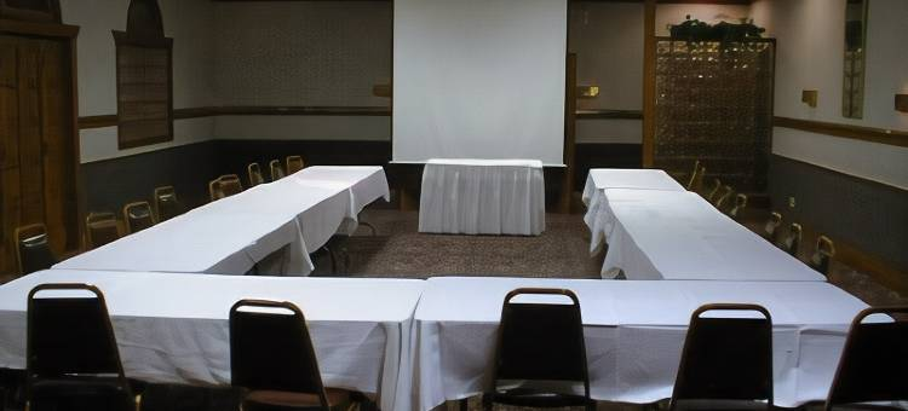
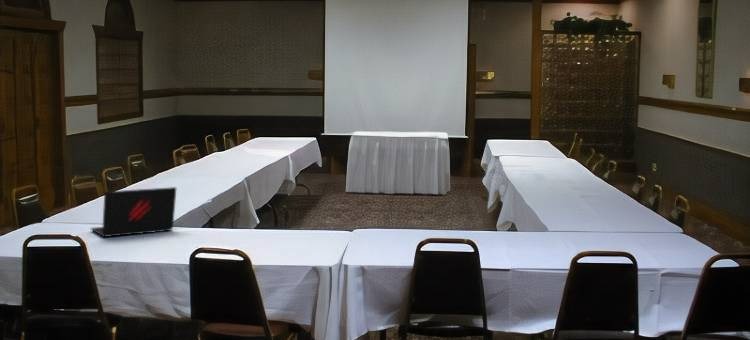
+ laptop (133, 209)
